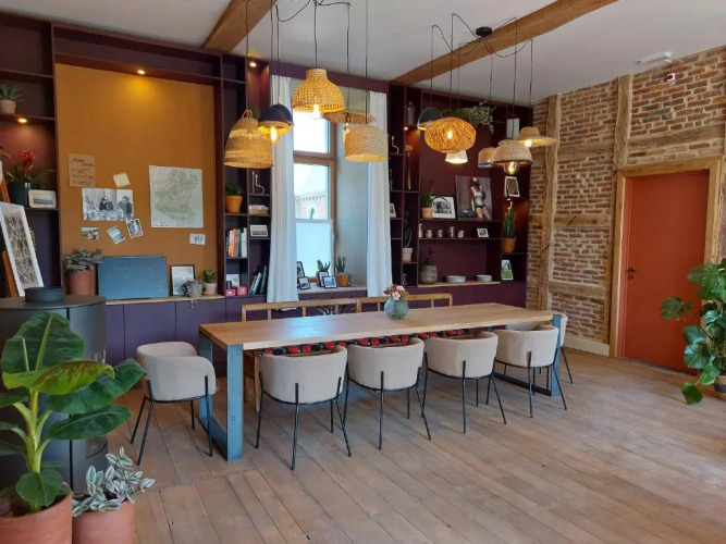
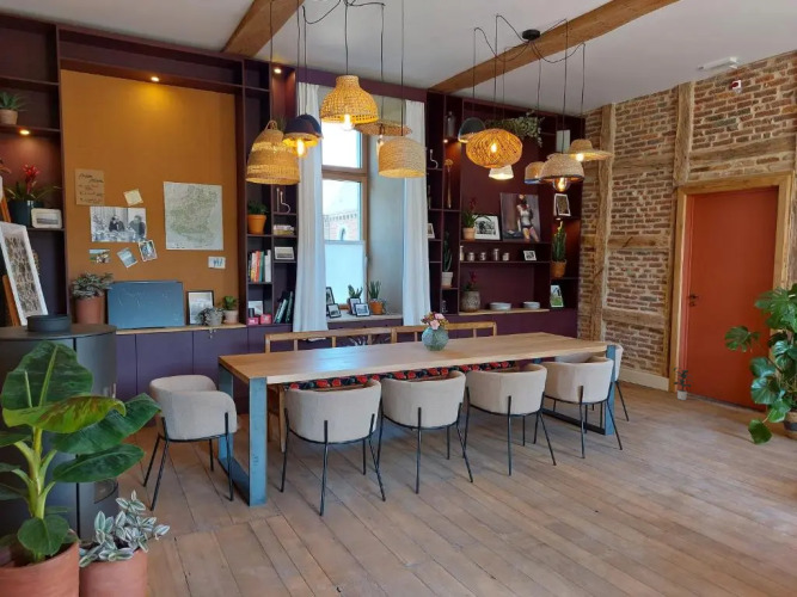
+ potted plant (685, 384)
